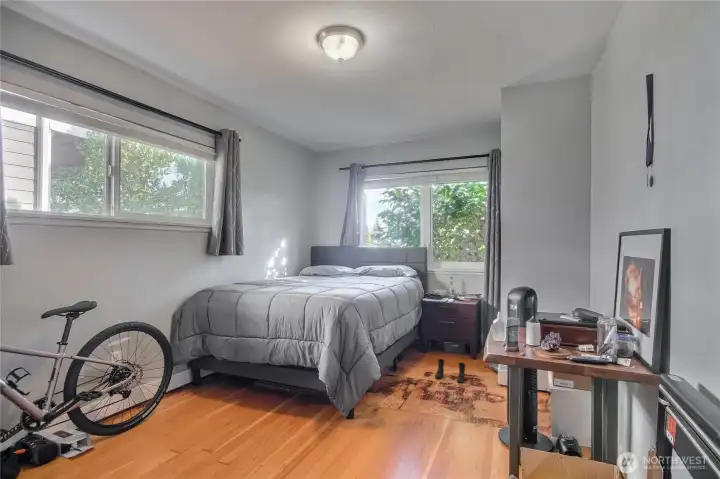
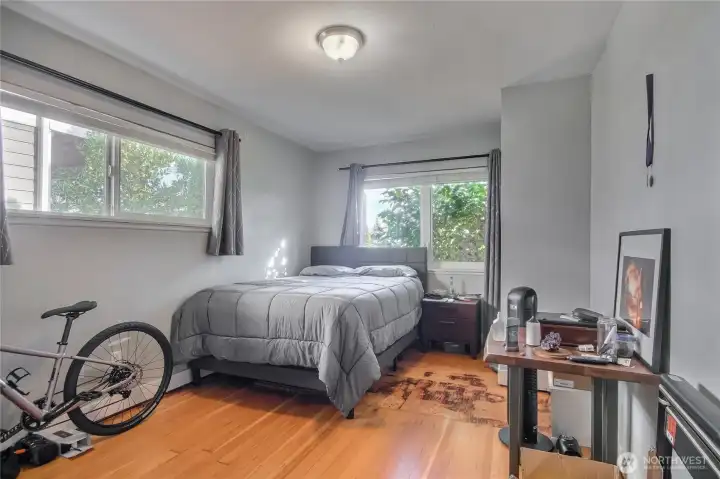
- boots (443, 370)
